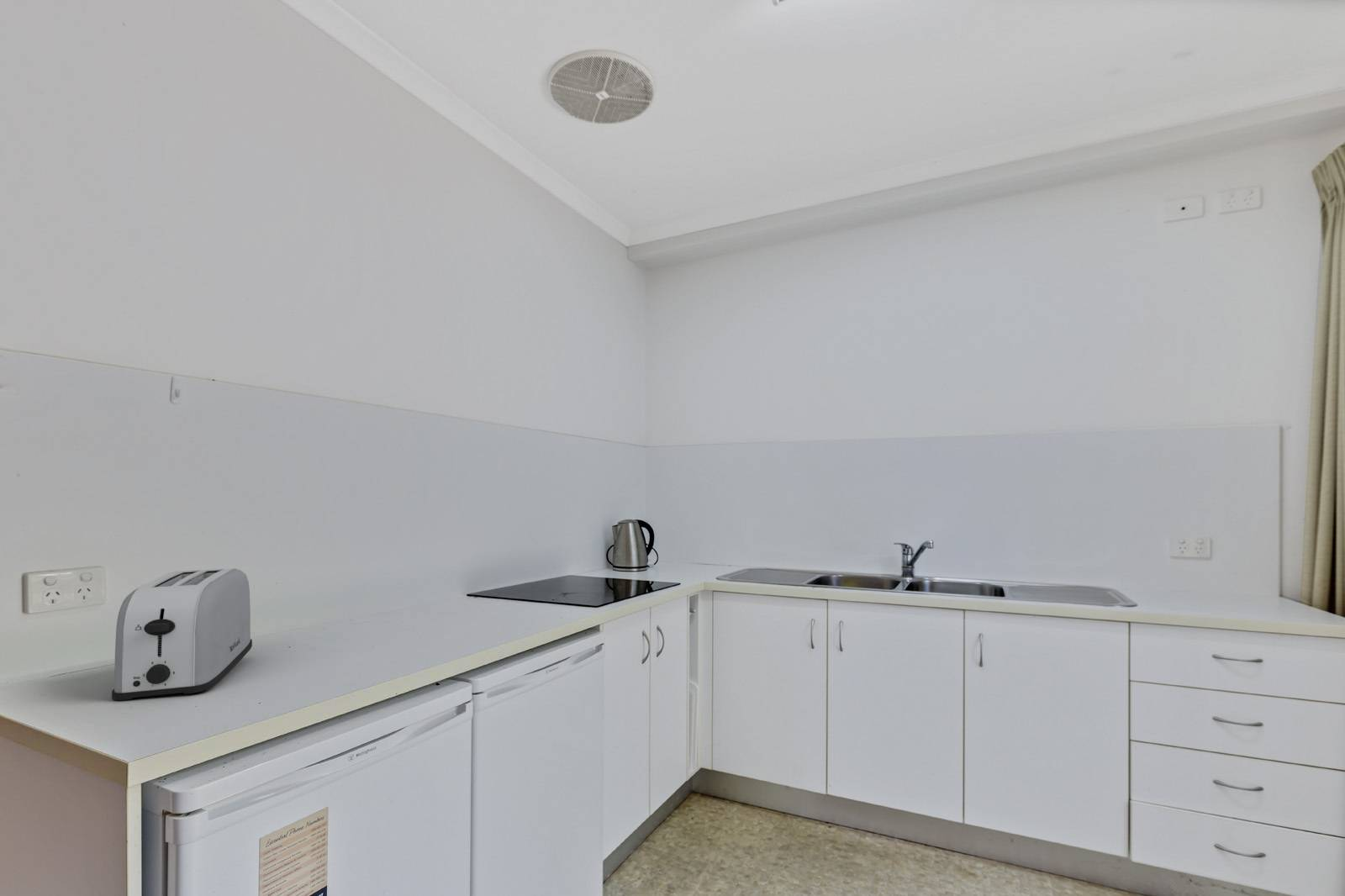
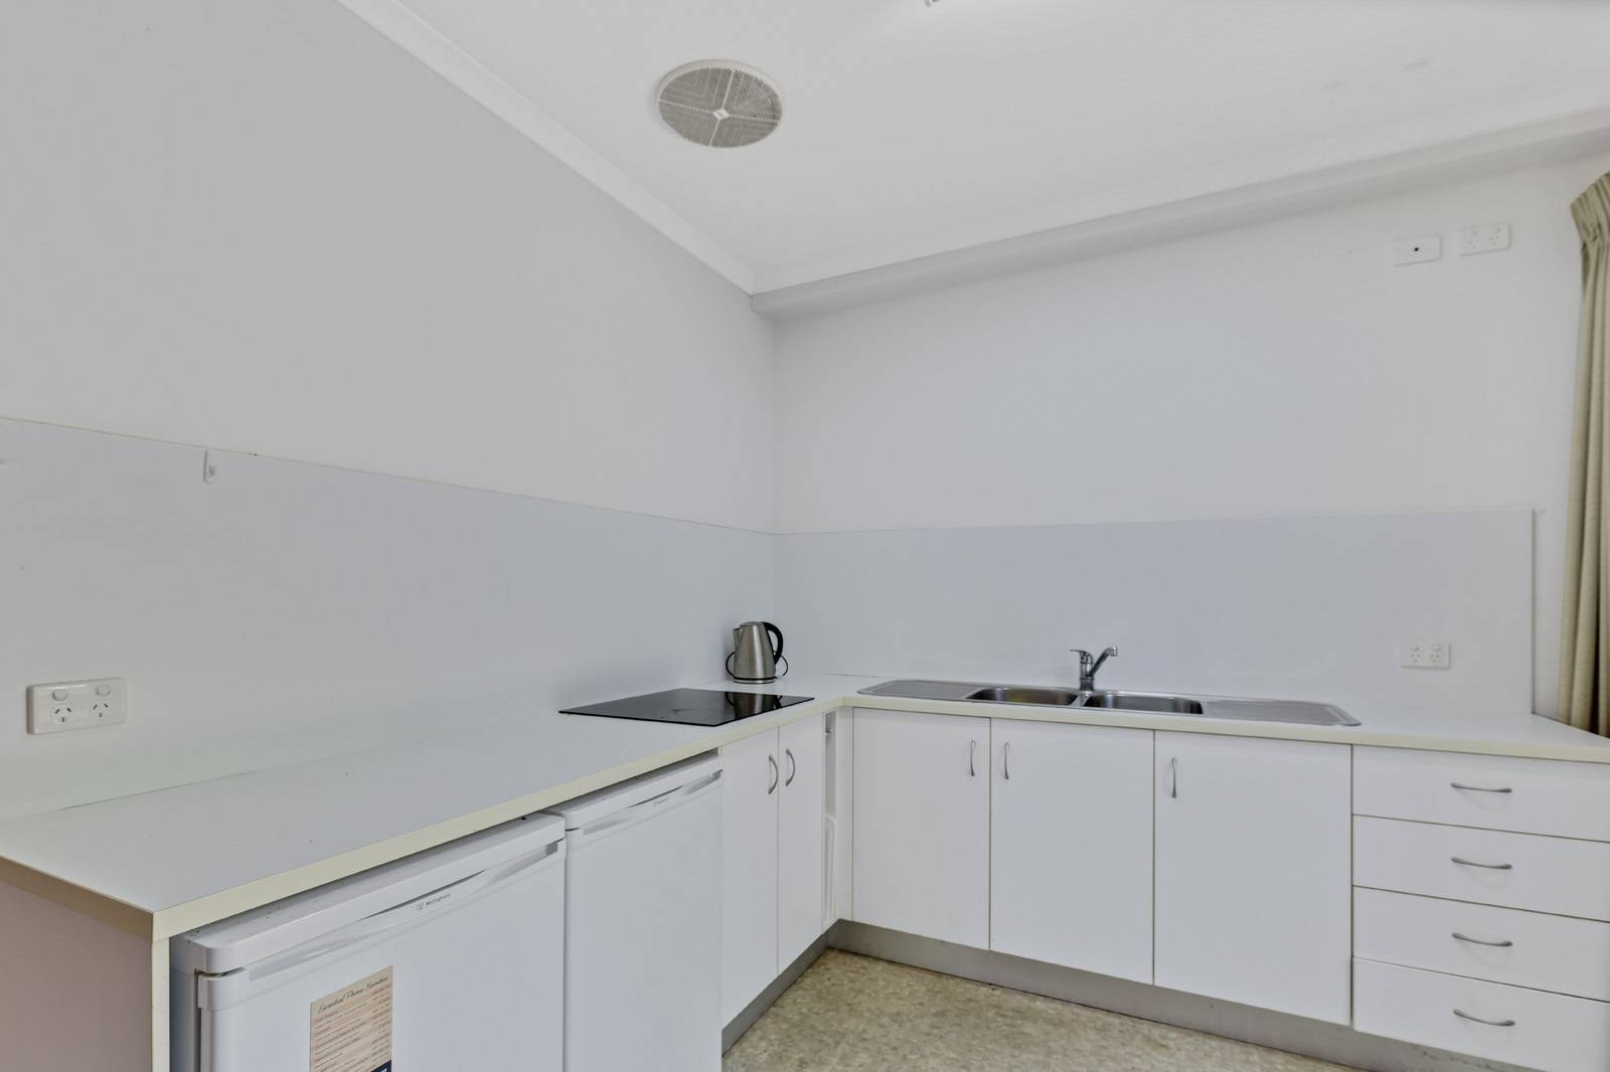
- toaster (188, 626)
